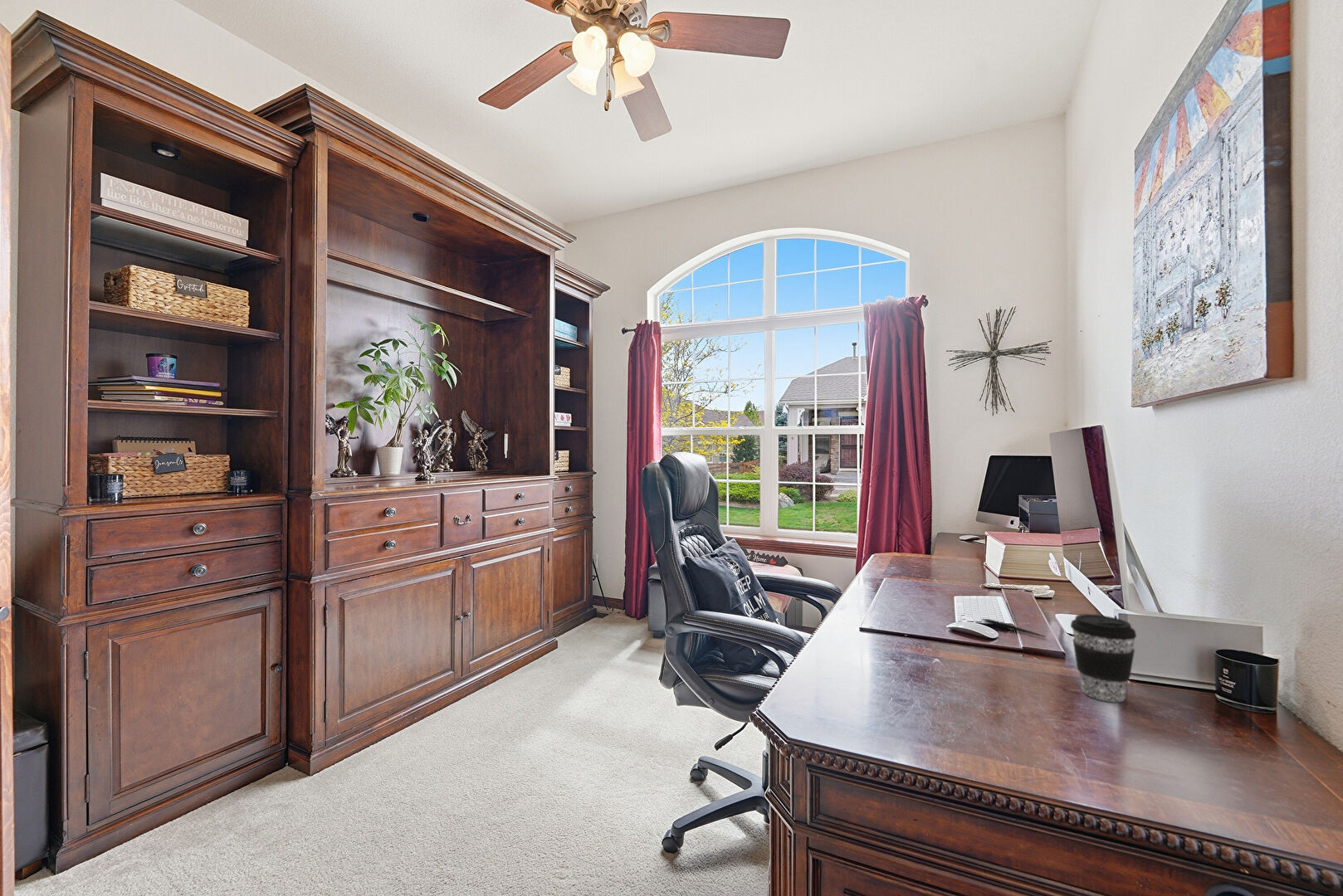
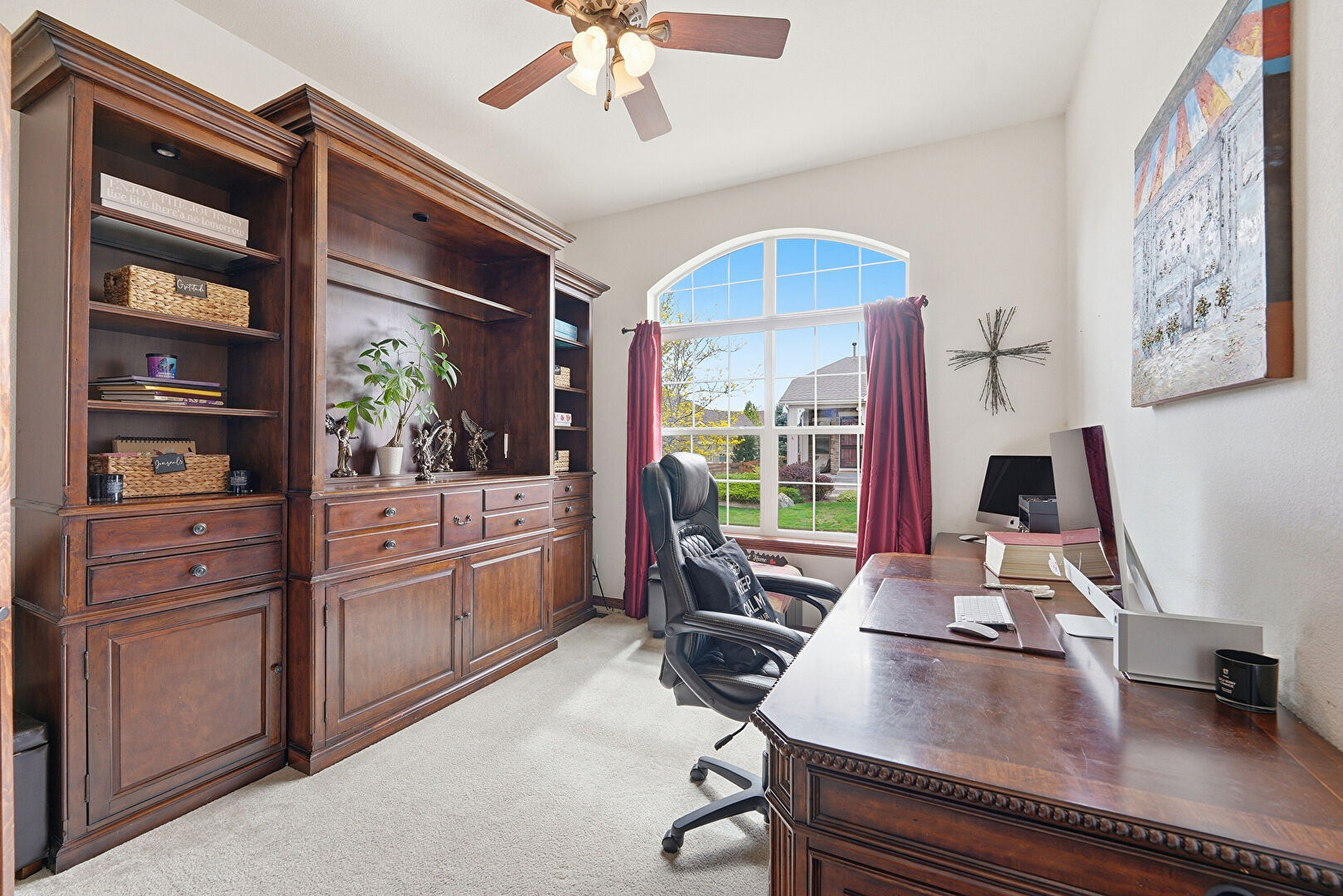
- pen (1012, 626)
- coffee cup (1102, 657)
